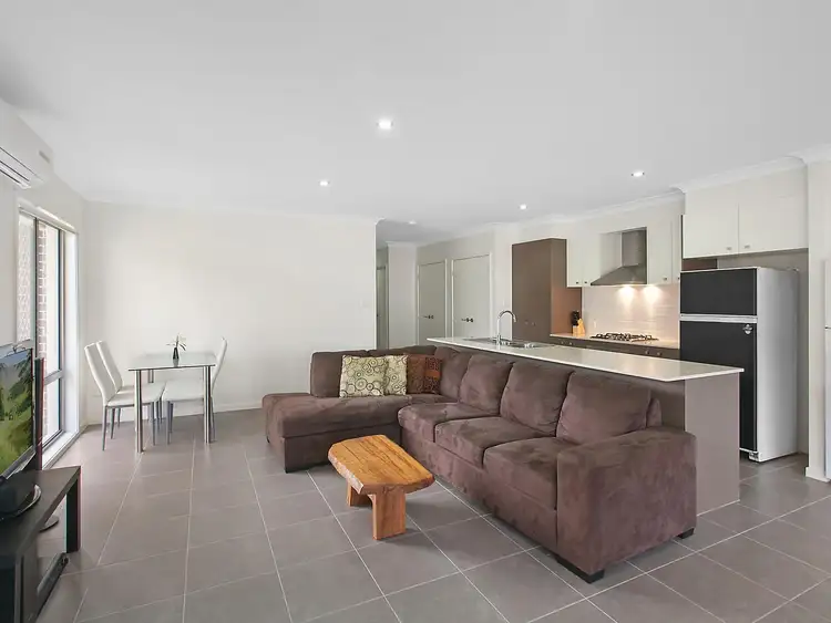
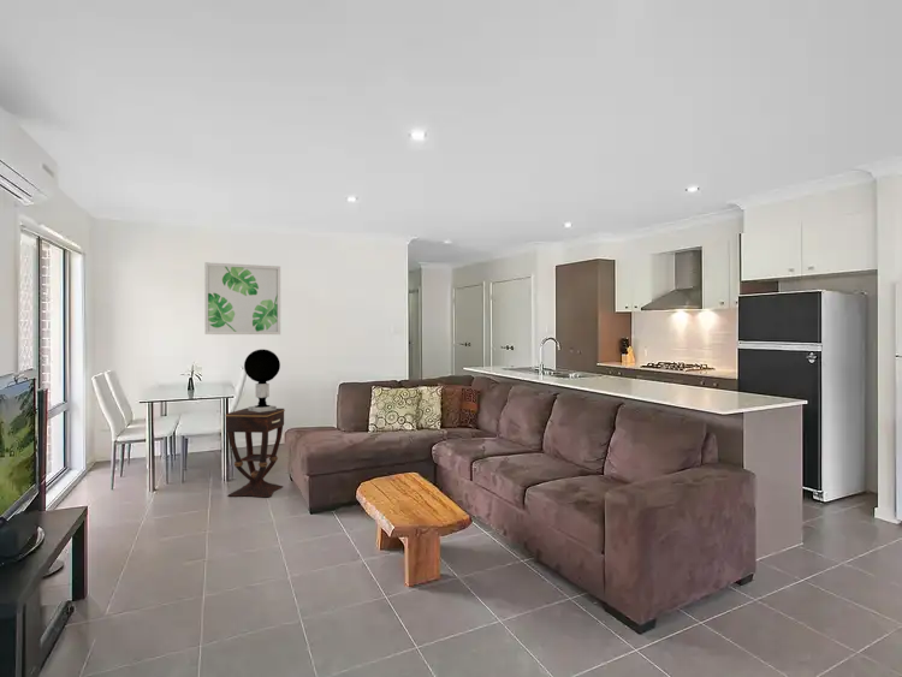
+ table lamp (262, 379)
+ wall art (243, 299)
+ side table (256, 455)
